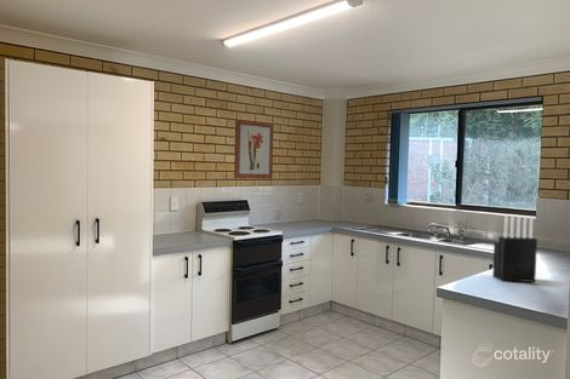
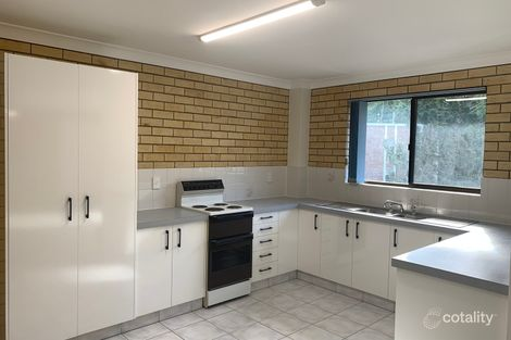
- knife block (513, 247)
- wall art (253, 150)
